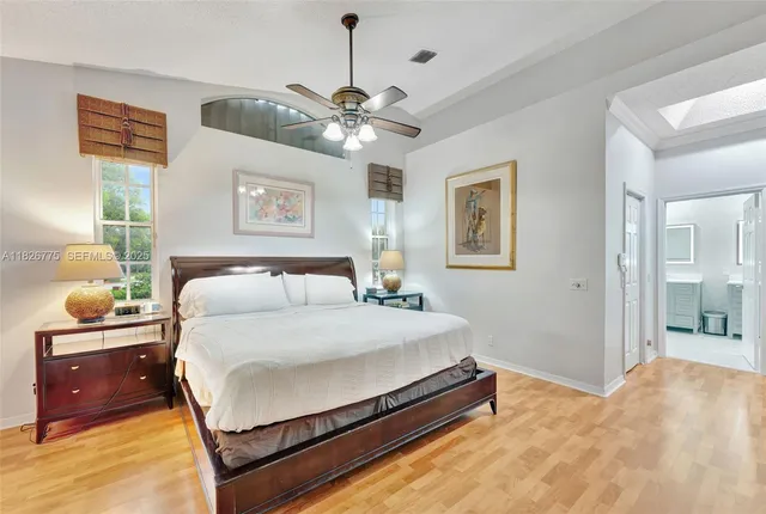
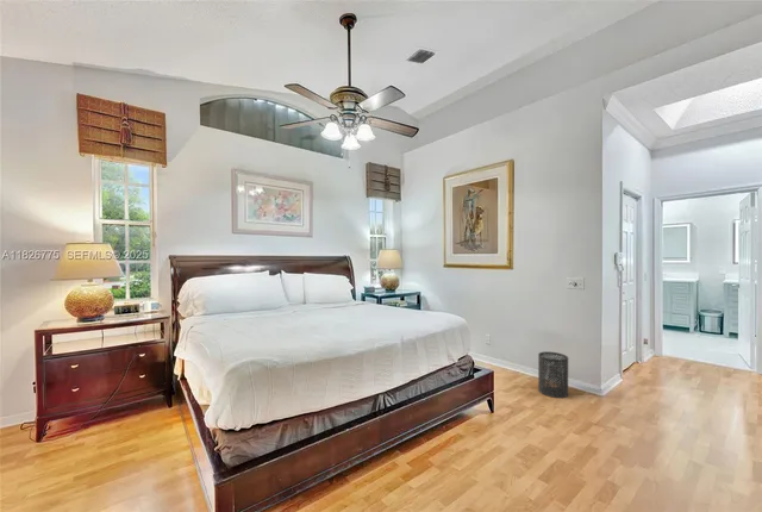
+ trash can (552, 374)
